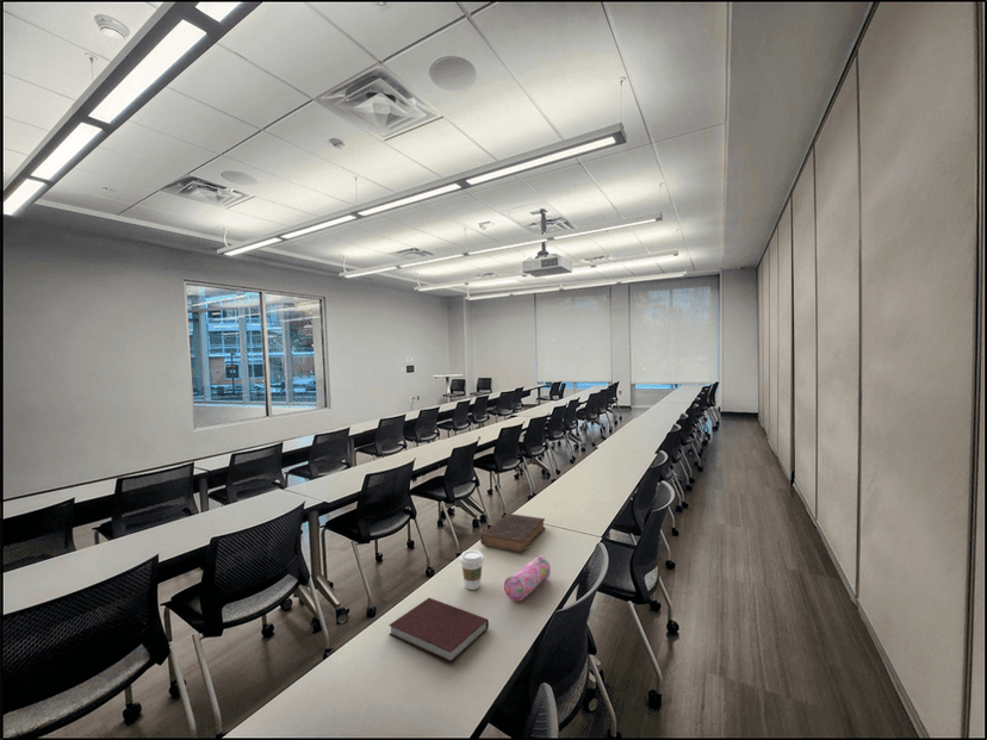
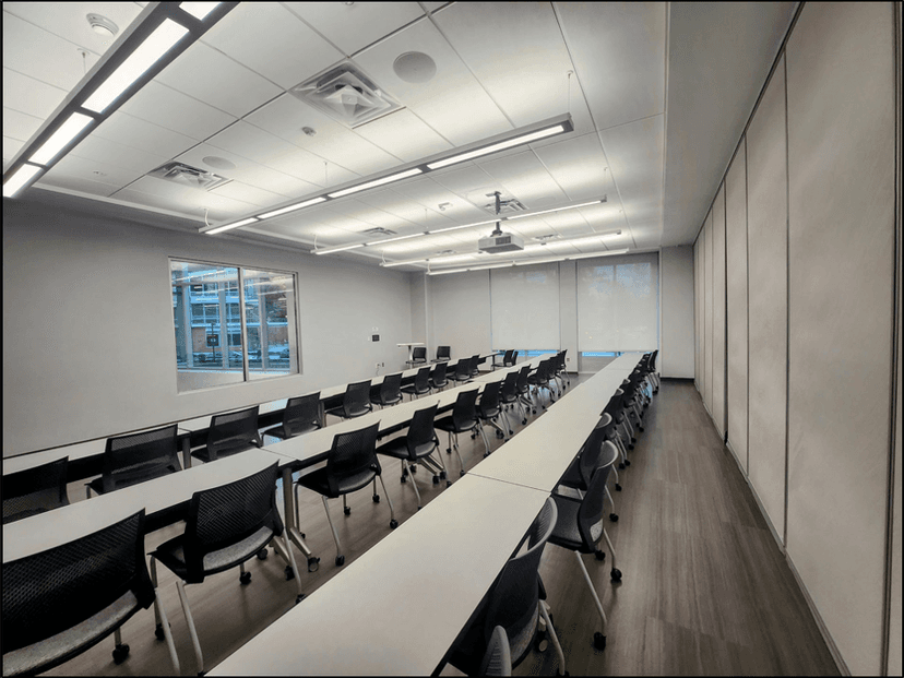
- pencil case (528, 577)
- book (514, 530)
- coffee cup (472, 570)
- notebook (439, 626)
